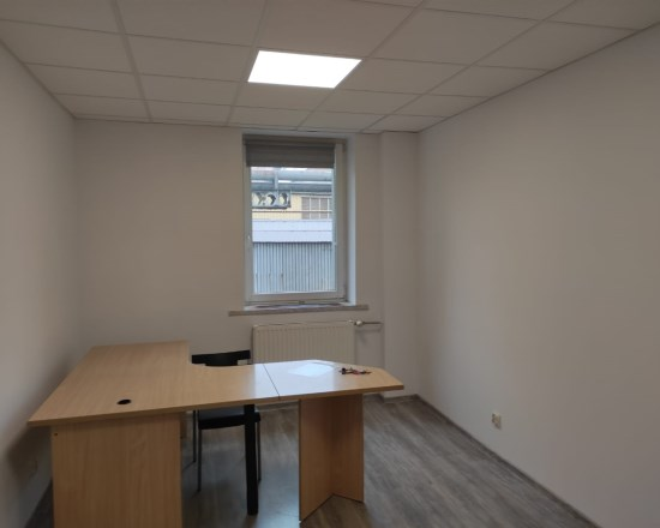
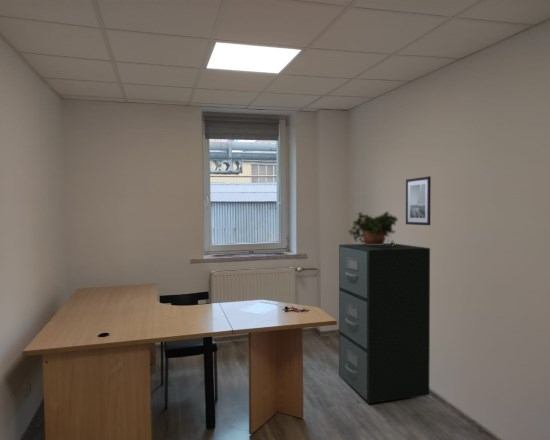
+ potted plant (373, 228)
+ filing cabinet (379, 315)
+ wall art (417, 201)
